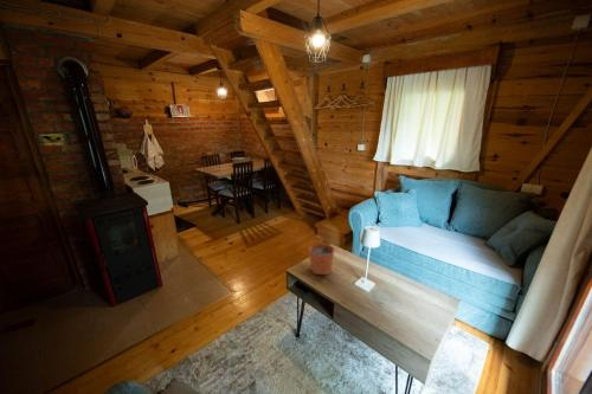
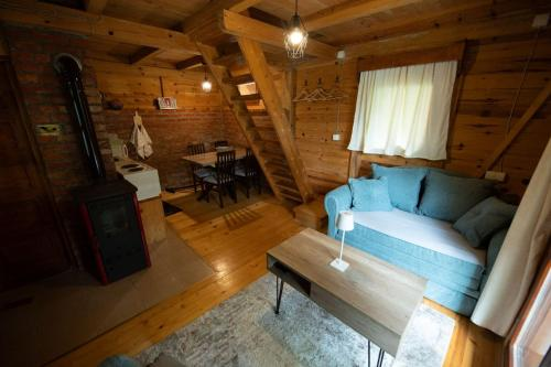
- plant pot (321, 253)
